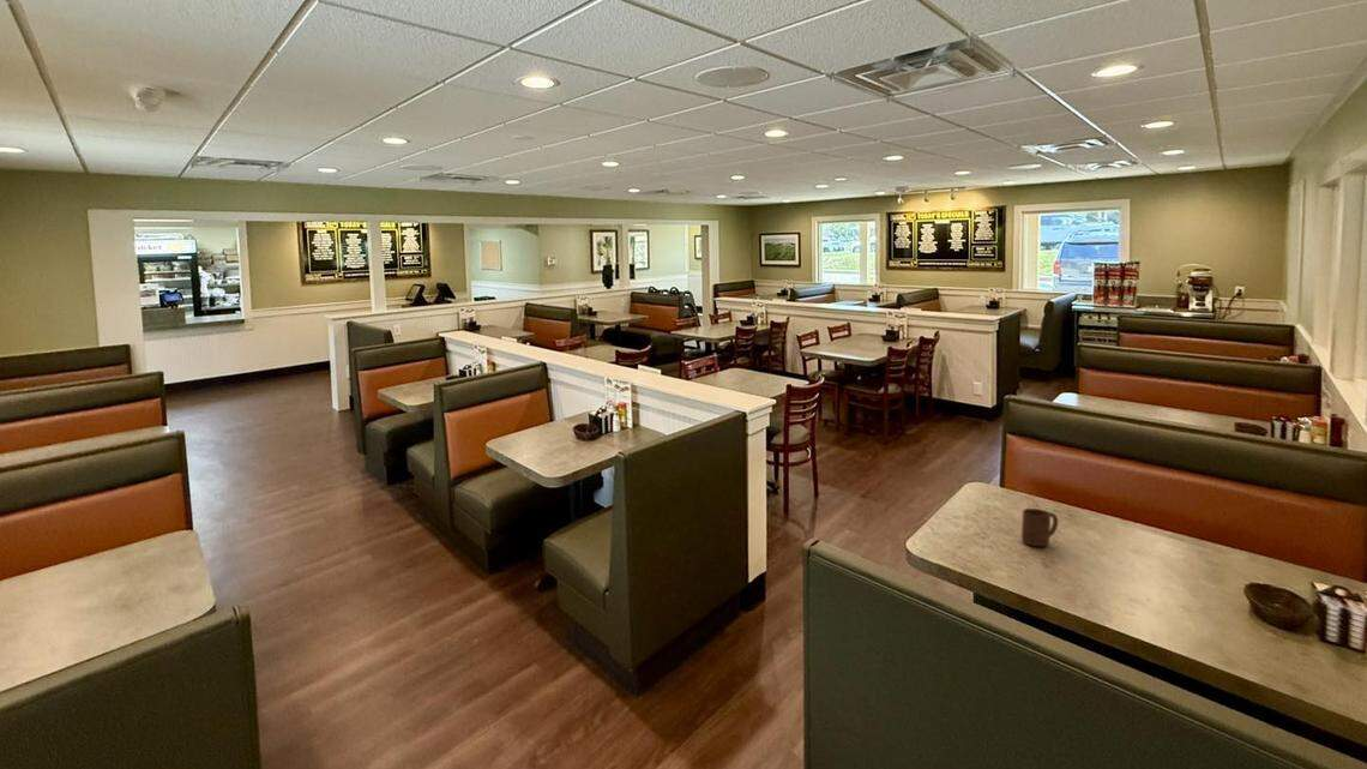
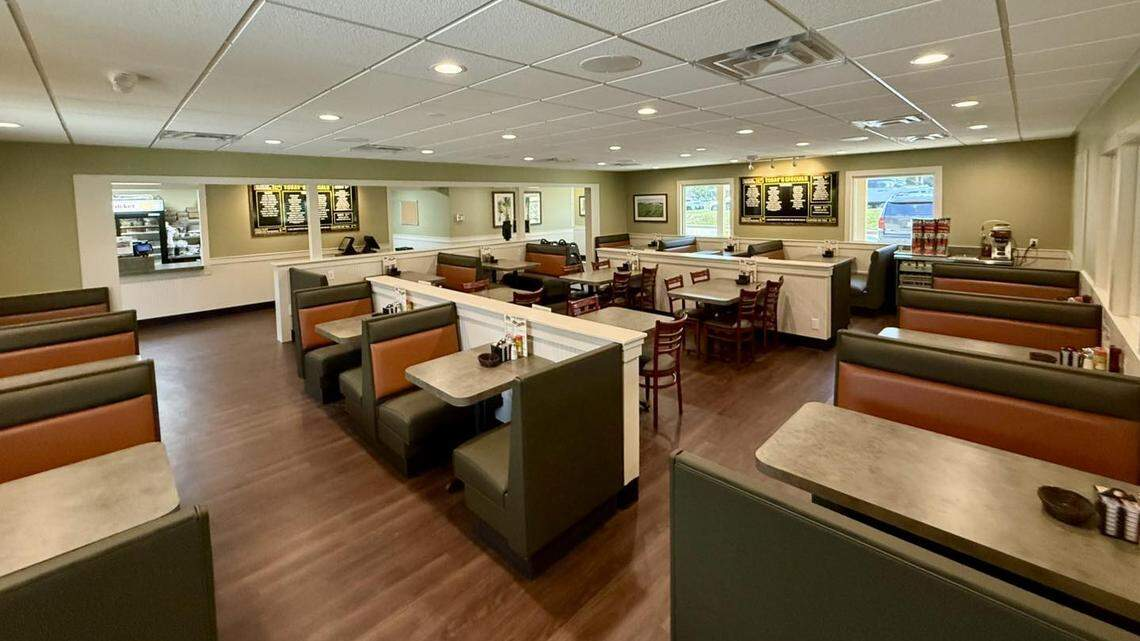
- cup (1038, 527)
